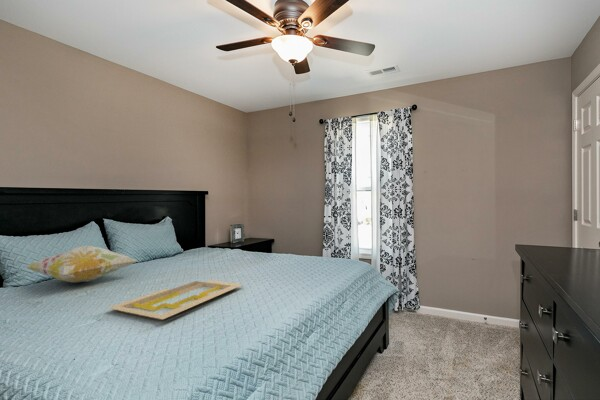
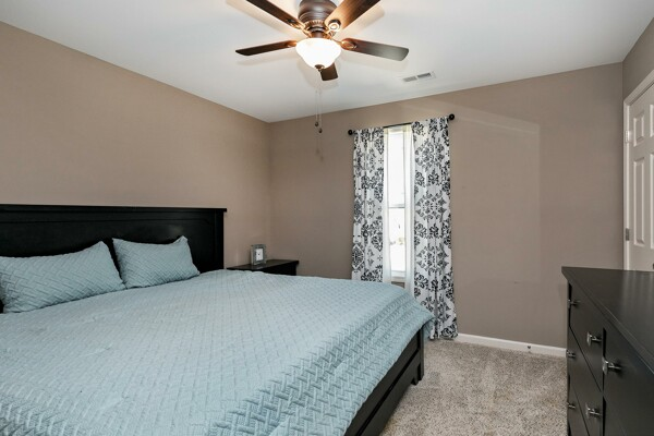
- serving tray (183, 299)
- decorative pillow (84, 263)
